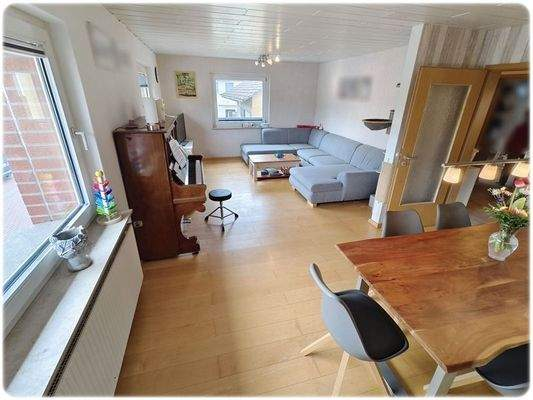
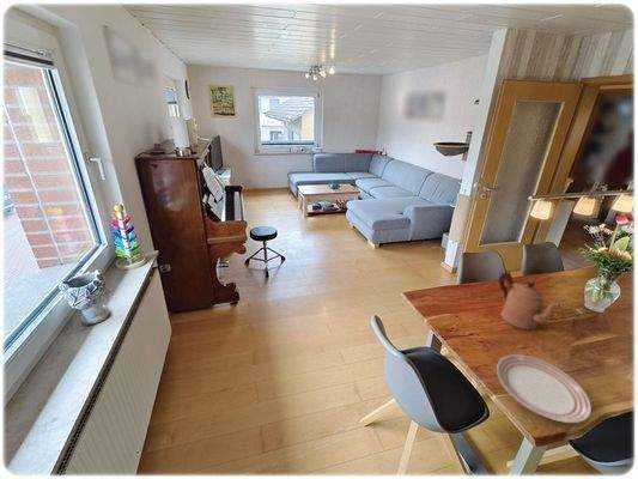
+ dinner plate (539, 387)
+ coffeepot (524, 299)
